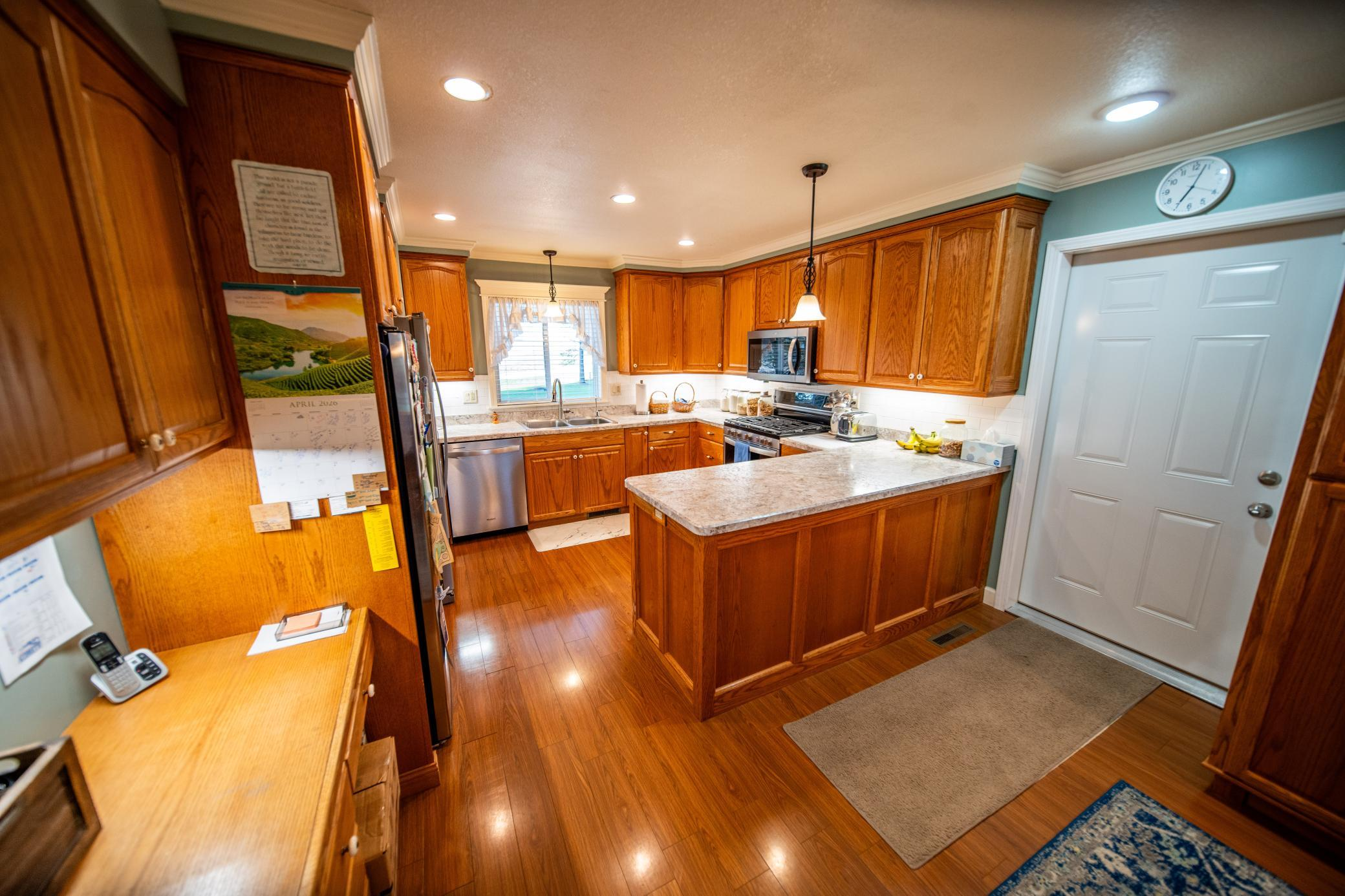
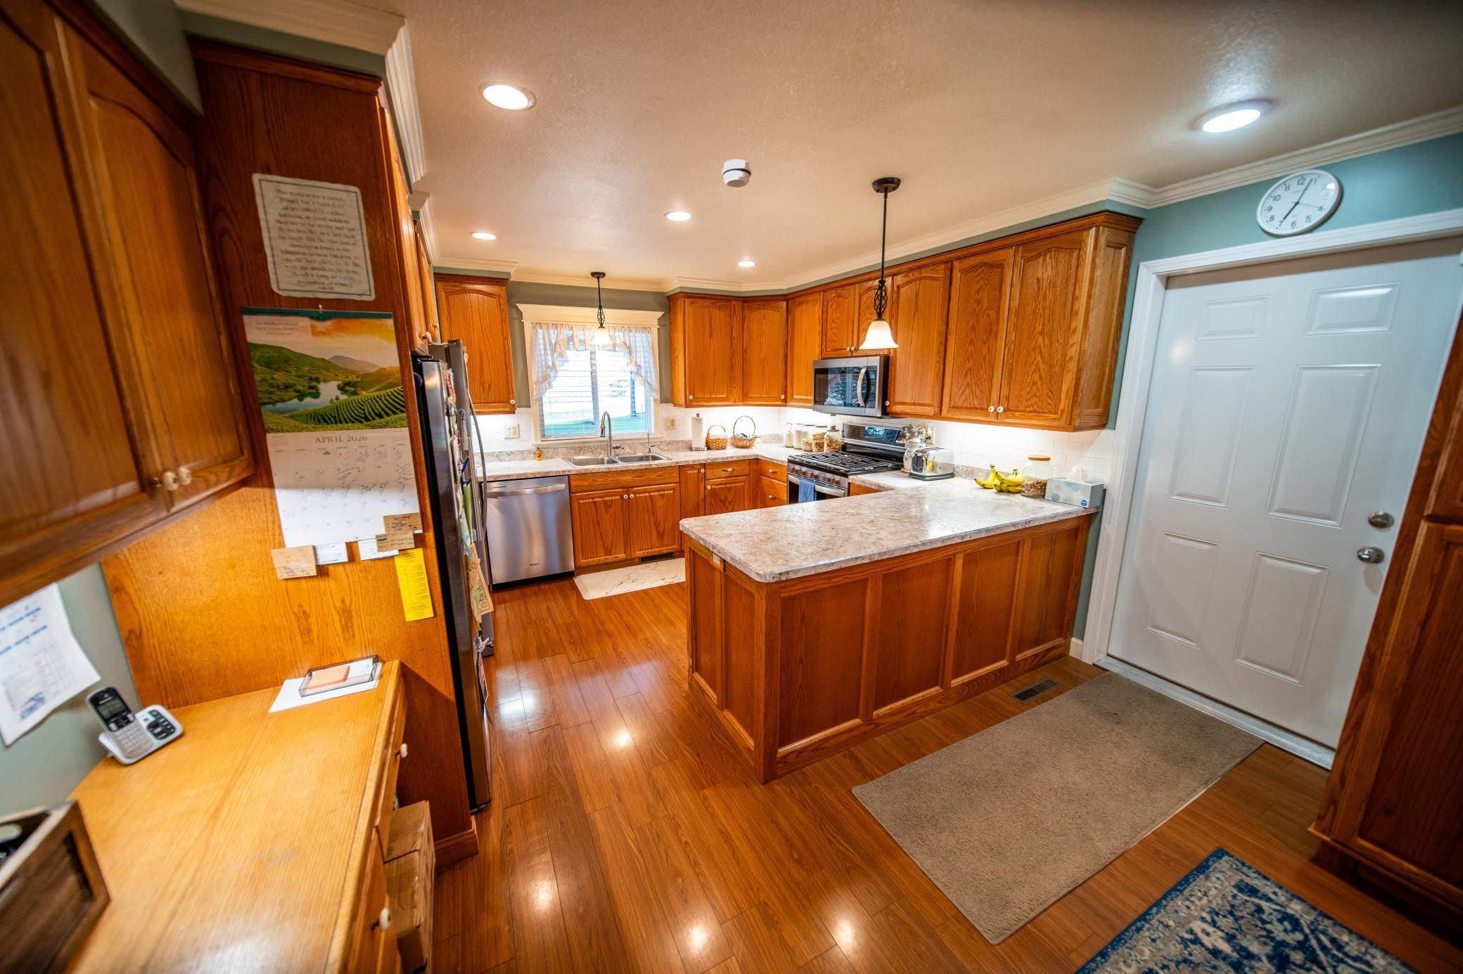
+ smoke detector (736, 174)
